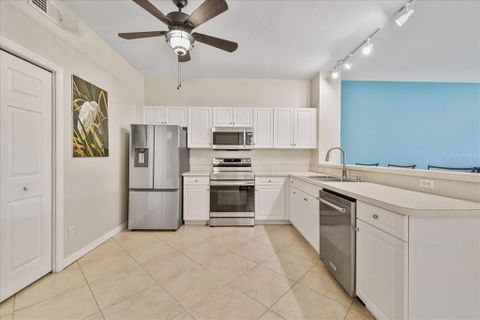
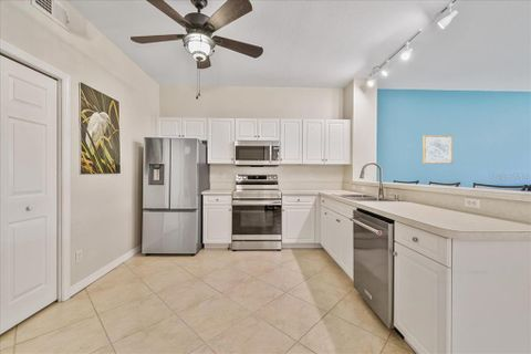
+ wall art (437, 149)
